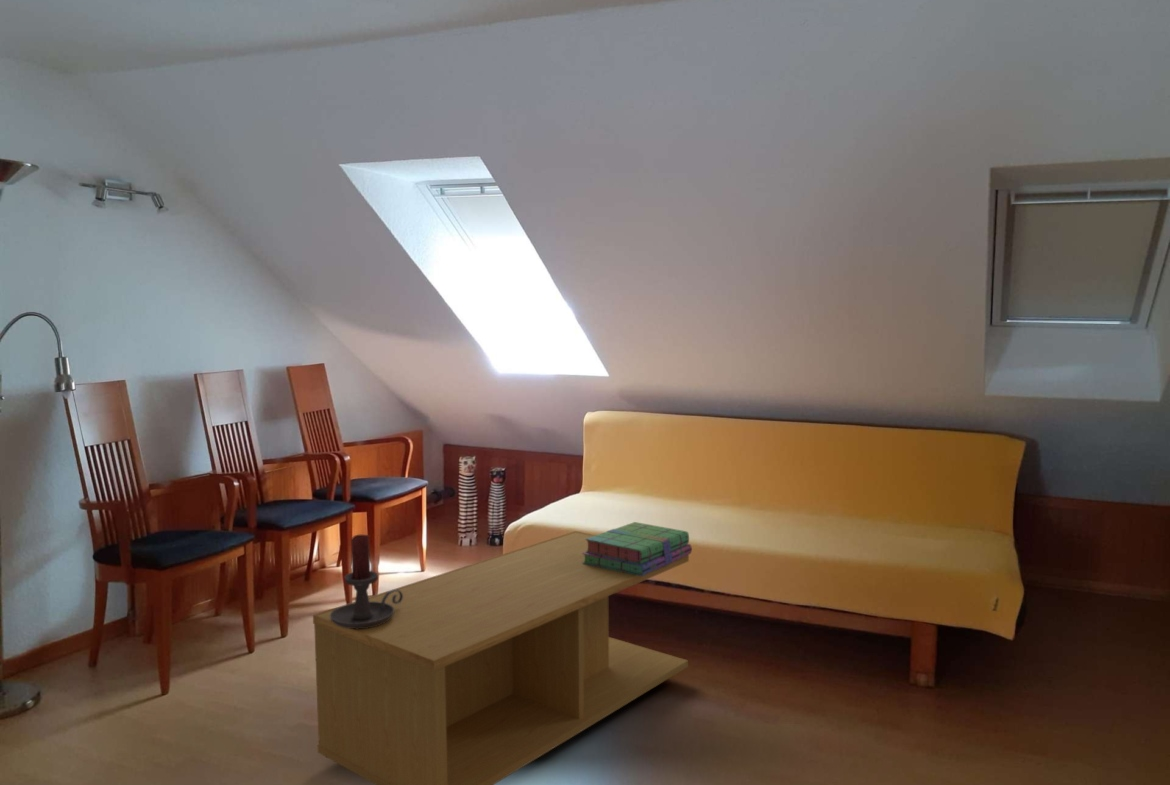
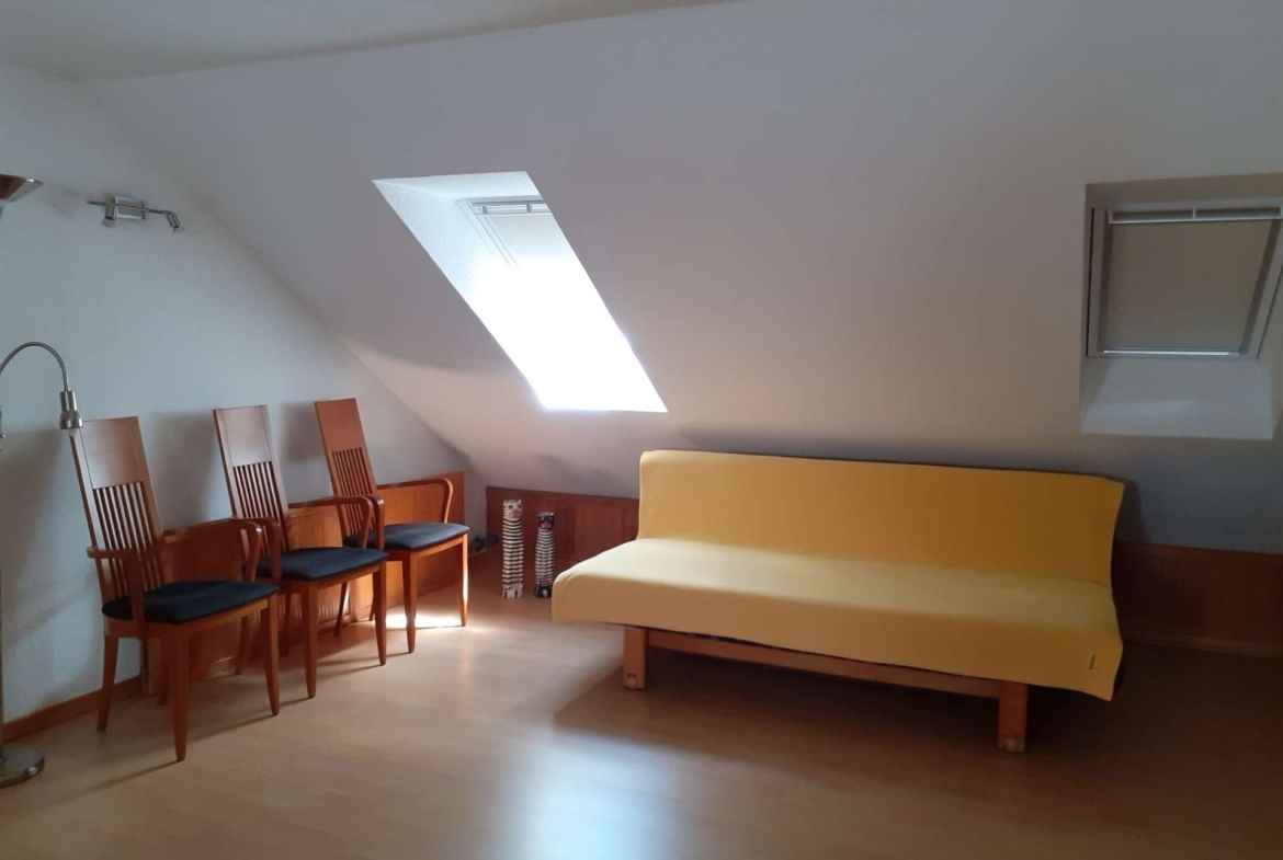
- candle holder (368, 574)
- coffee table (521, 651)
- stack of books (637, 546)
